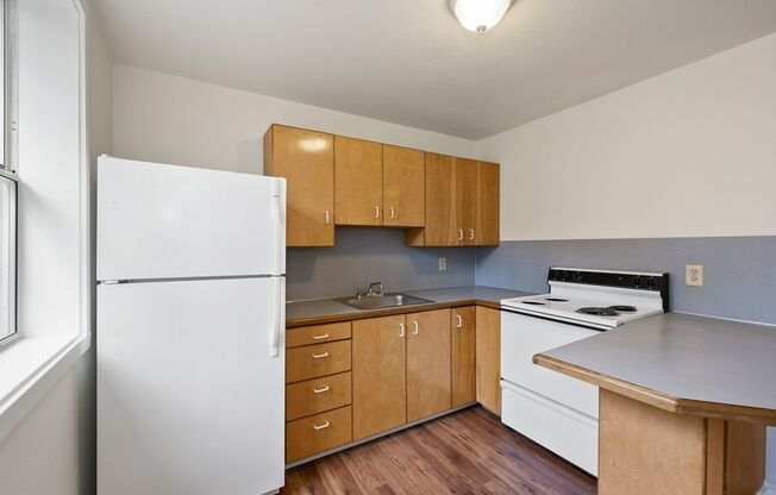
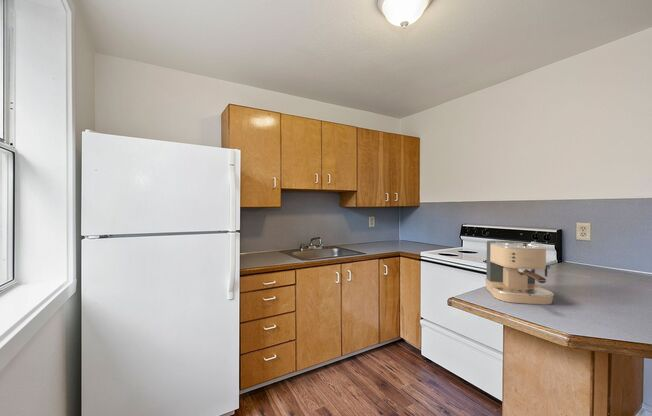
+ coffee maker (518, 269)
